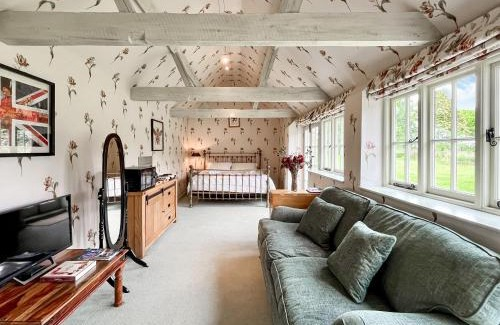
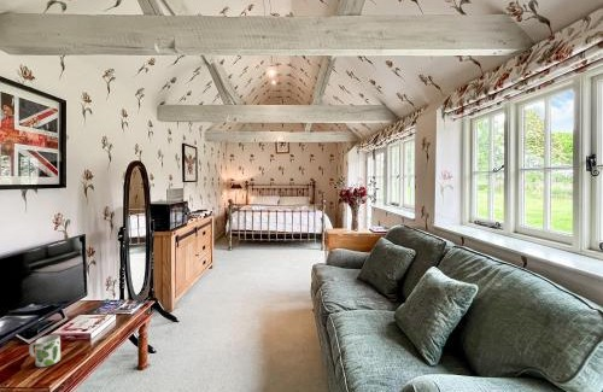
+ mug (43, 350)
